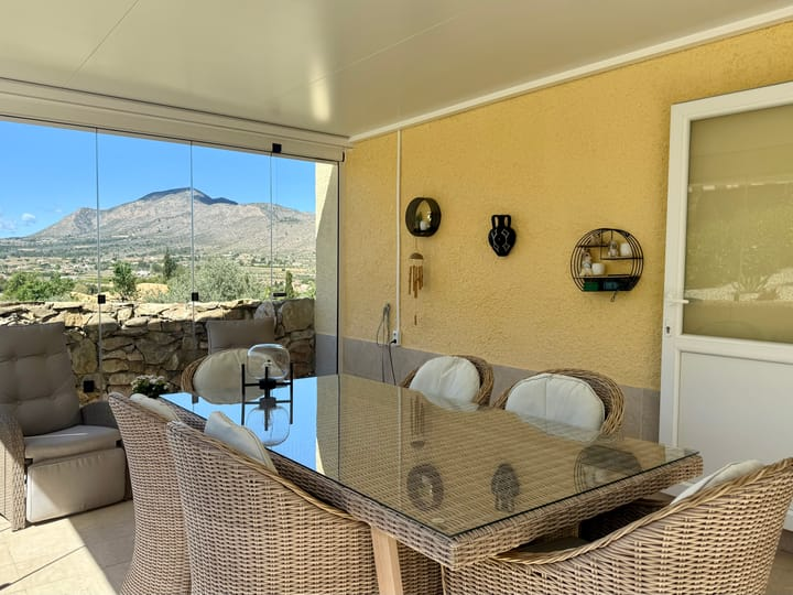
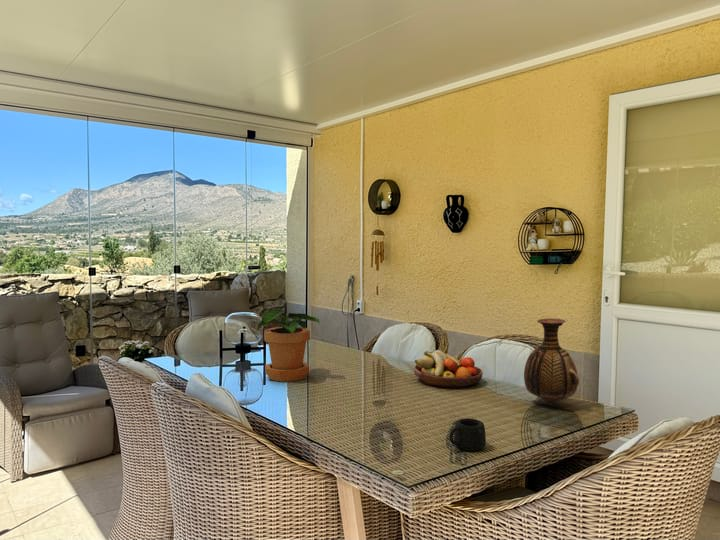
+ mug (465, 435)
+ potted plant (292, 342)
+ vase (550, 361)
+ fruit bowl (447, 366)
